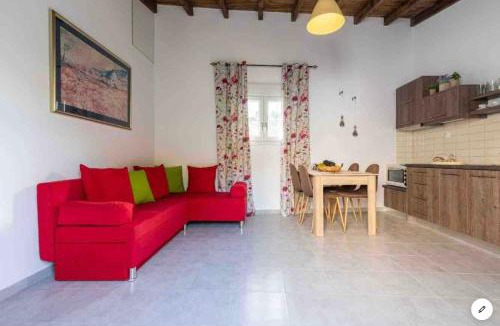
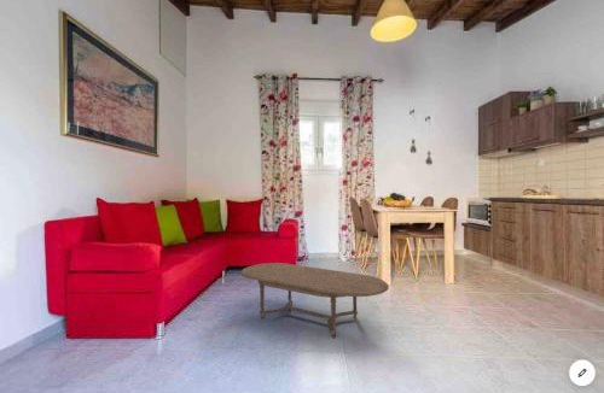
+ coffee table (309, 294)
